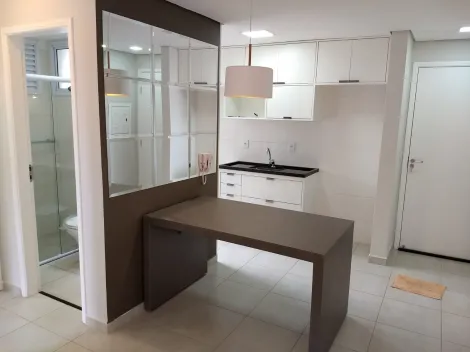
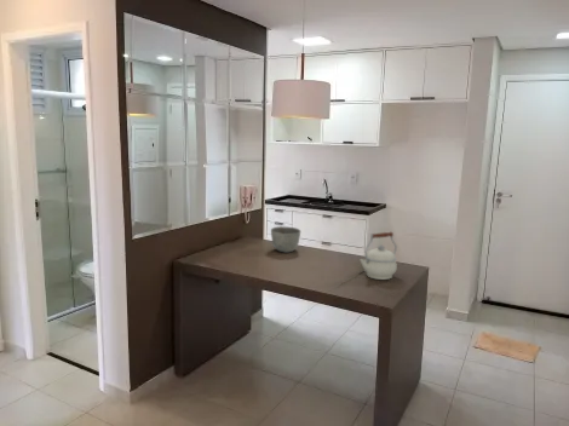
+ bowl (284, 240)
+ kettle (378, 254)
